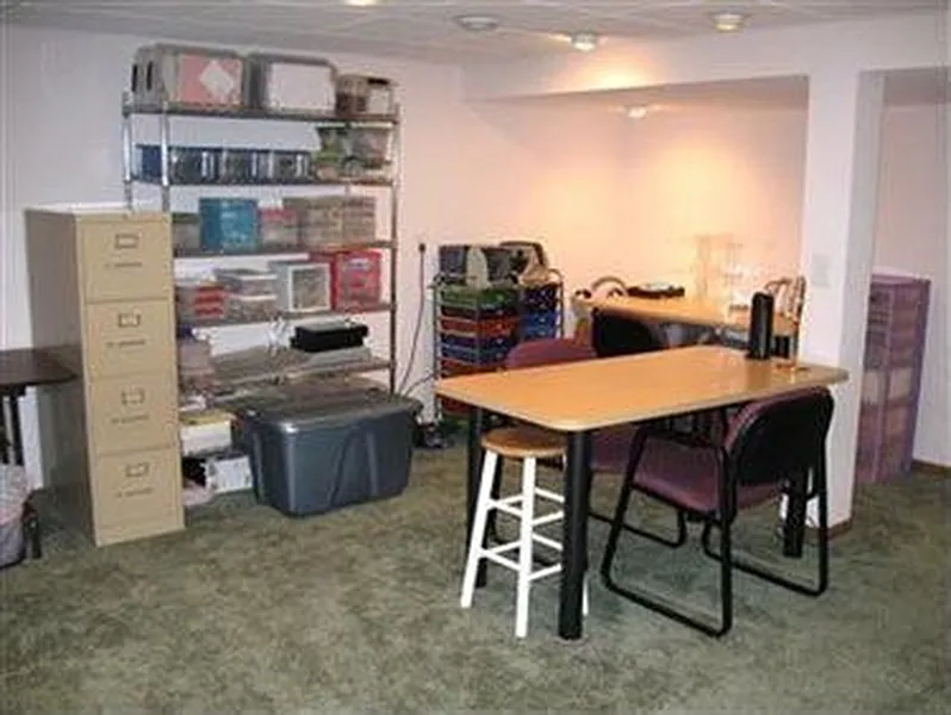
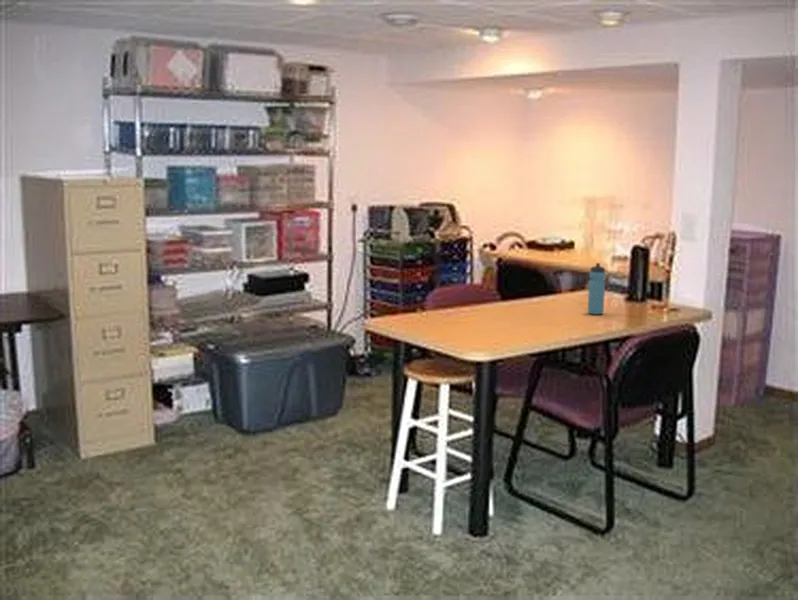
+ water bottle (596, 288)
